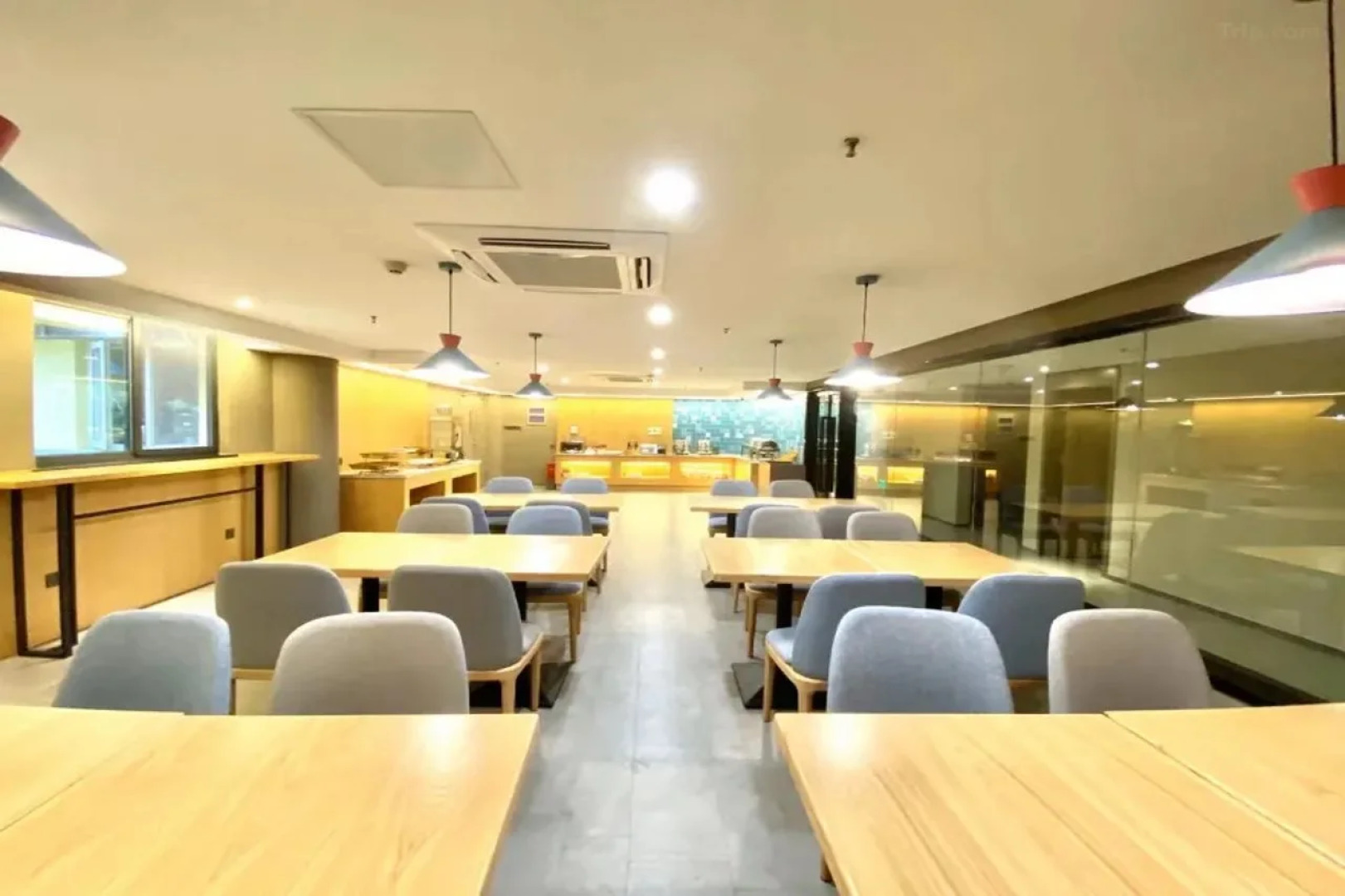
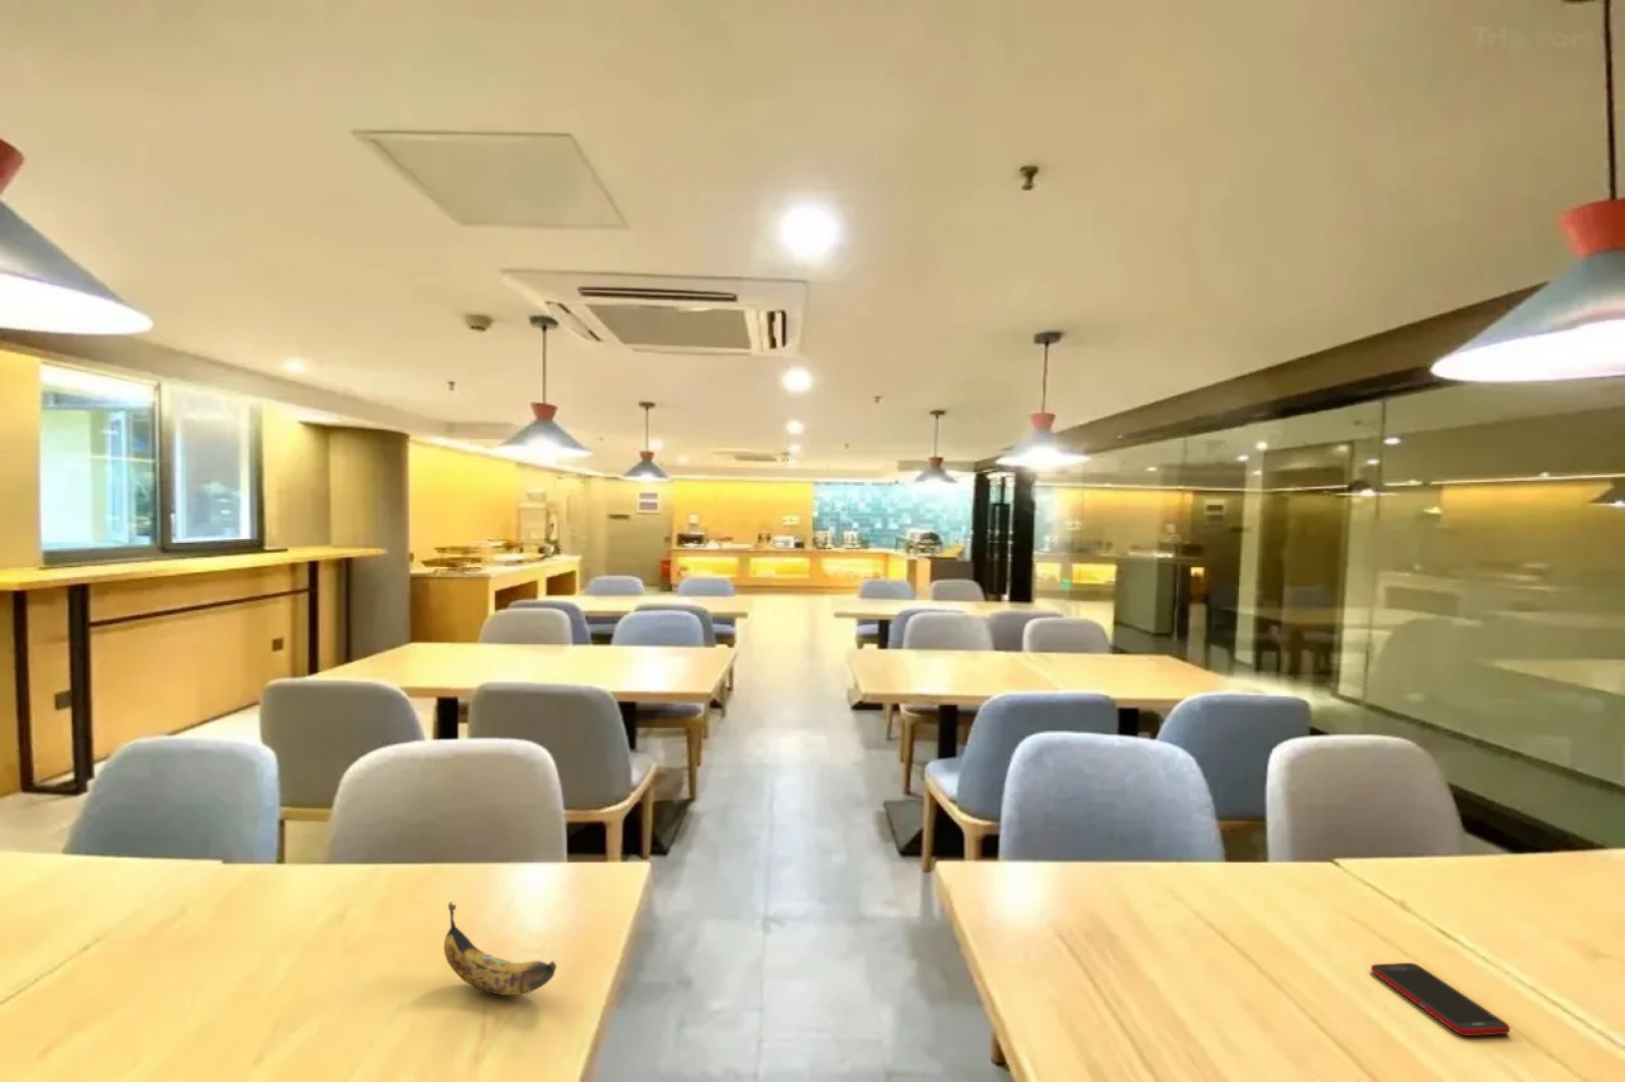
+ cell phone (1435, 996)
+ banana (497, 956)
